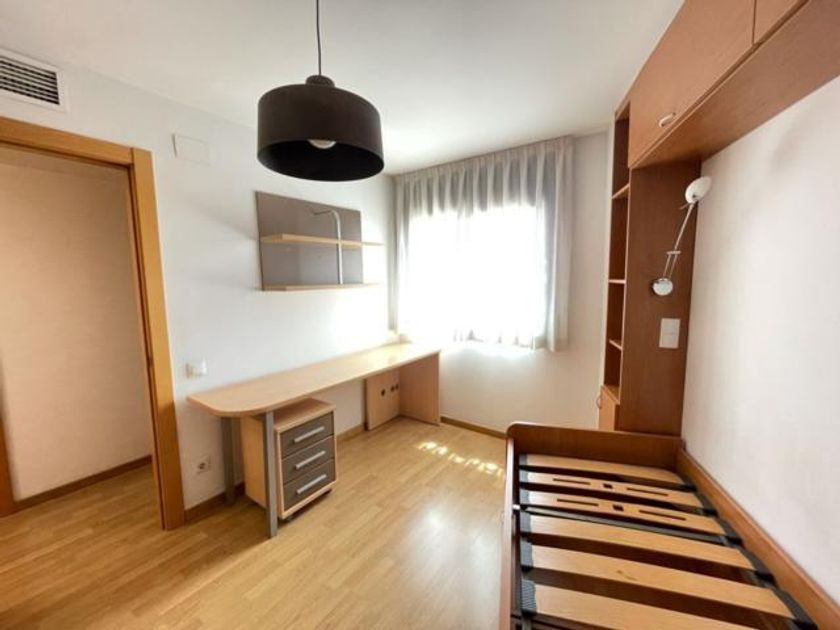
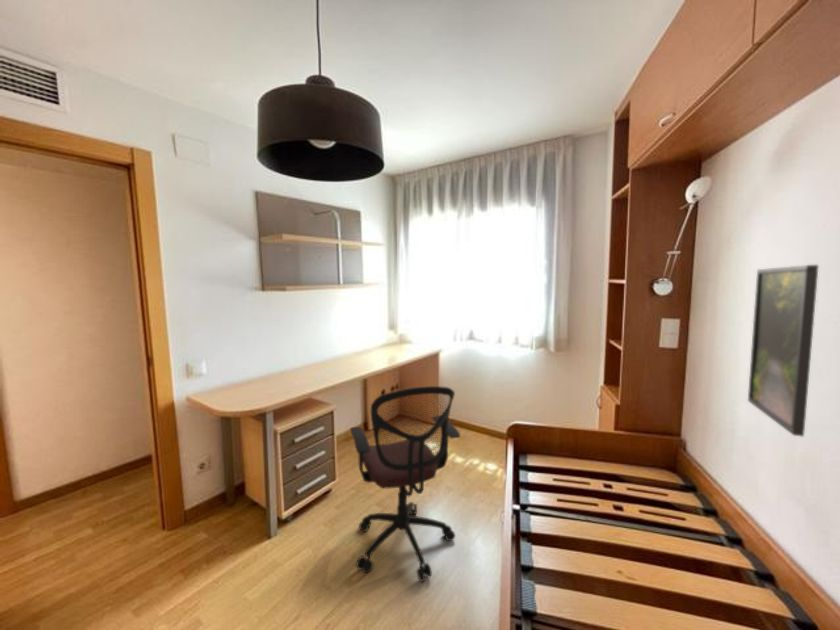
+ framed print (777, 343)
+ office chair (404, 463)
